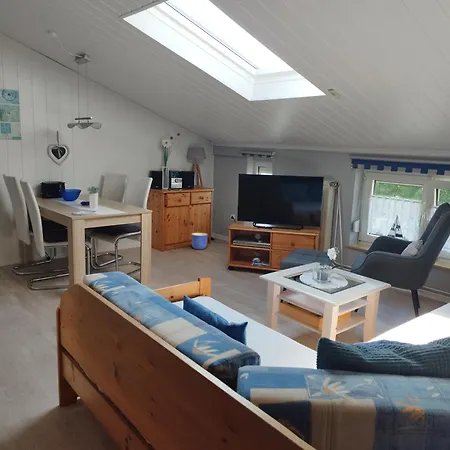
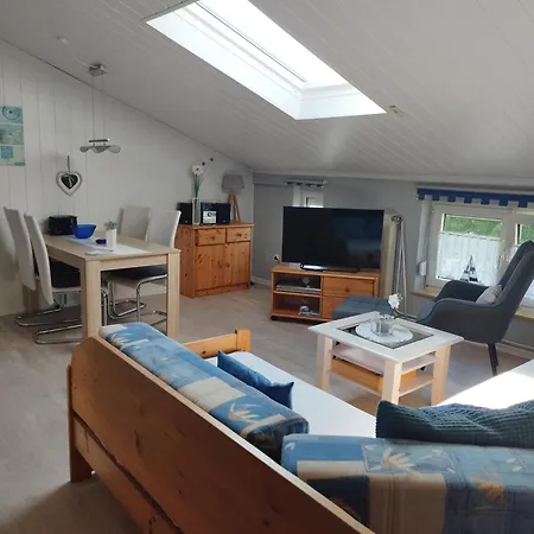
- planter (199, 241)
